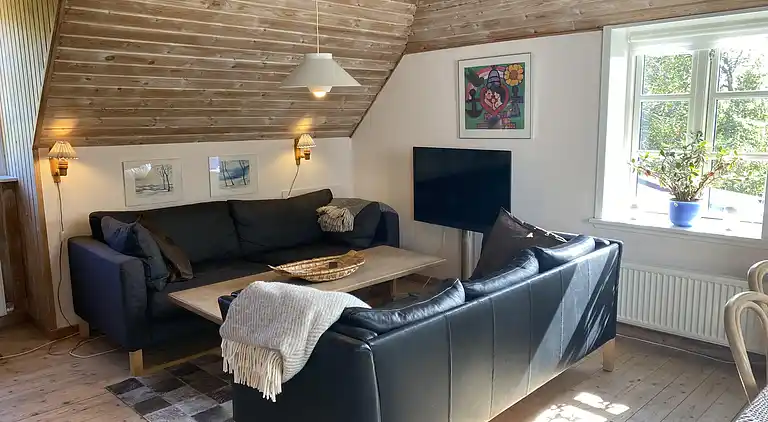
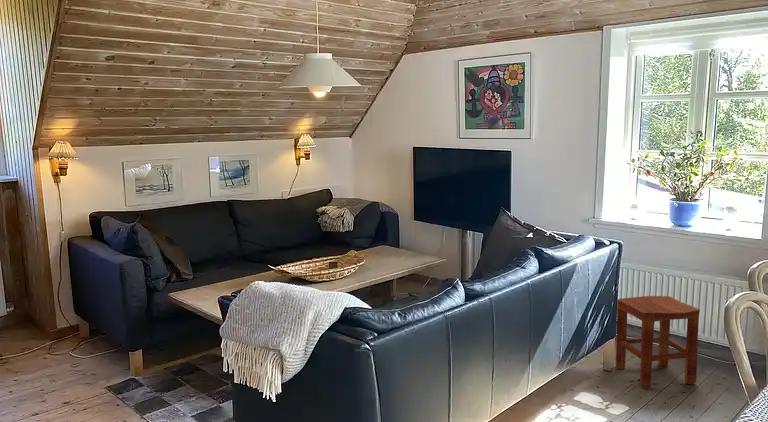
+ stool (656, 339)
